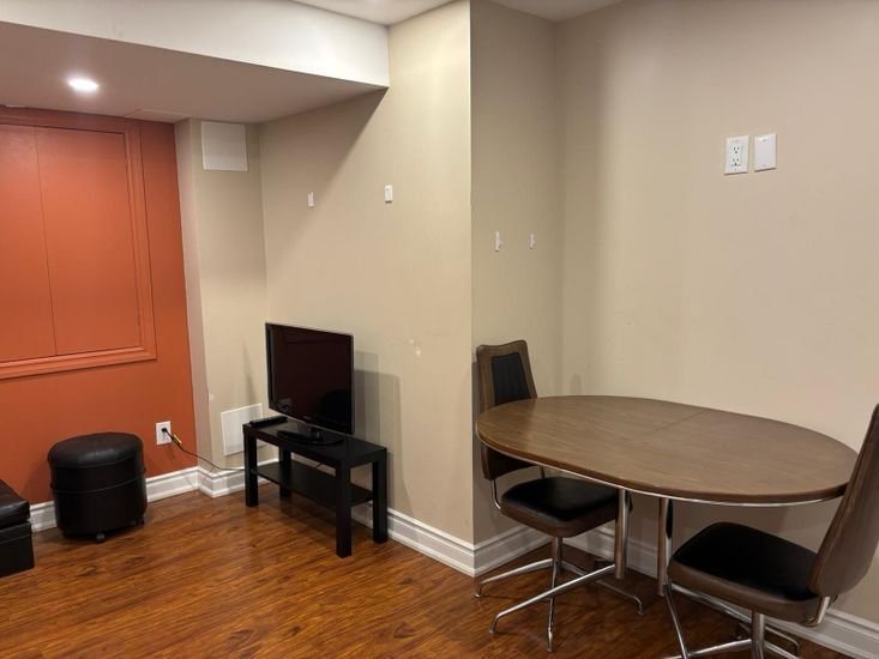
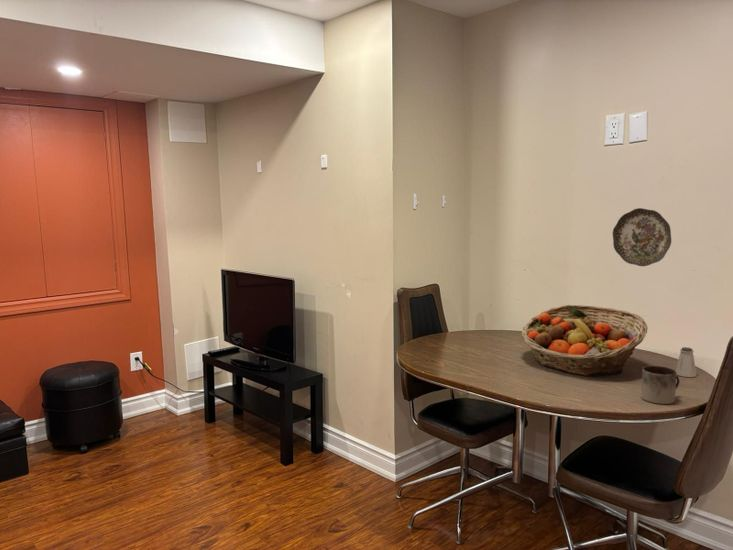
+ saltshaker (686, 361)
+ decorative plate (642, 237)
+ fruit basket (581, 338)
+ mug (661, 383)
